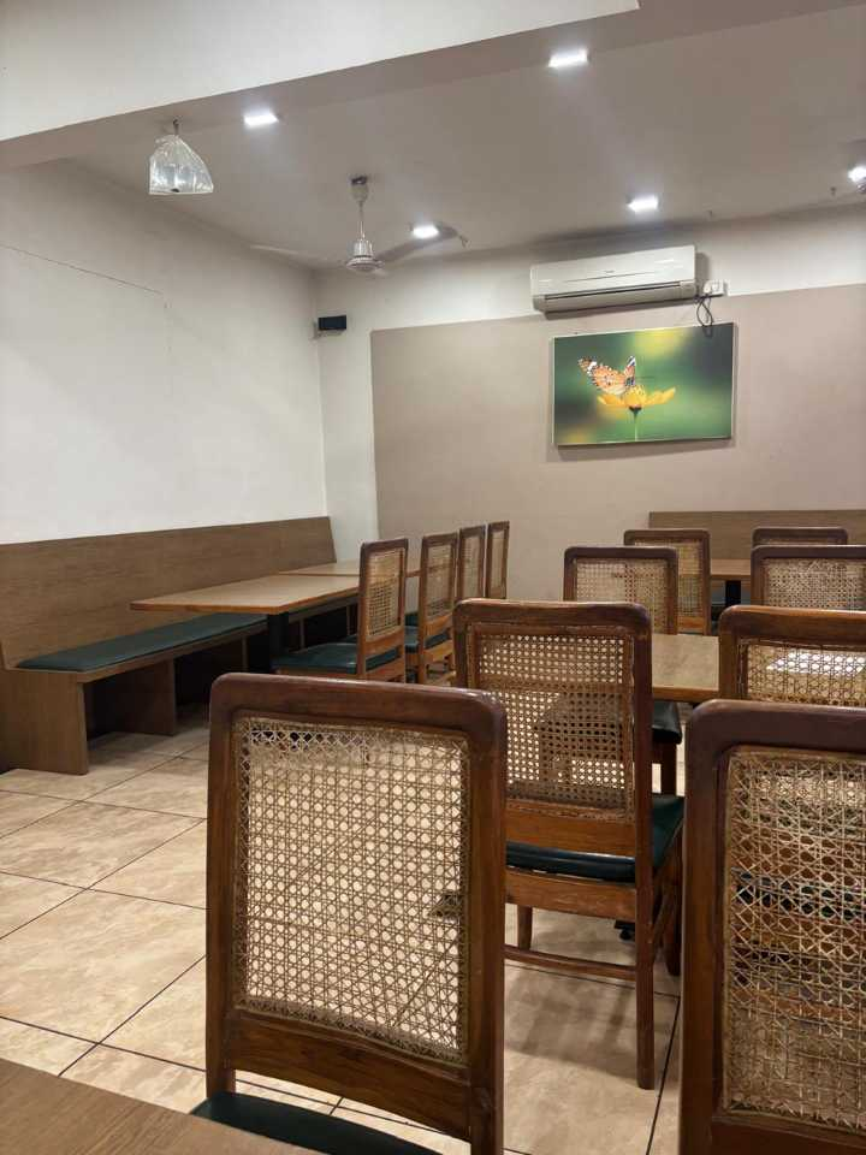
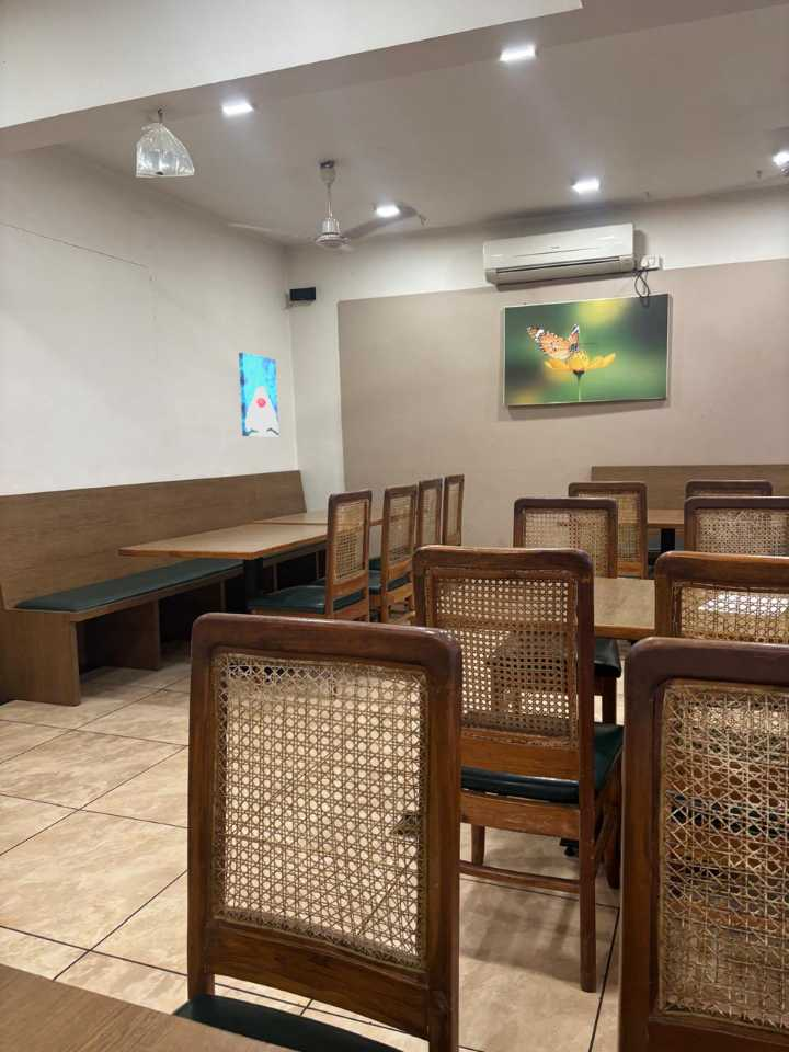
+ wall art (259, 396)
